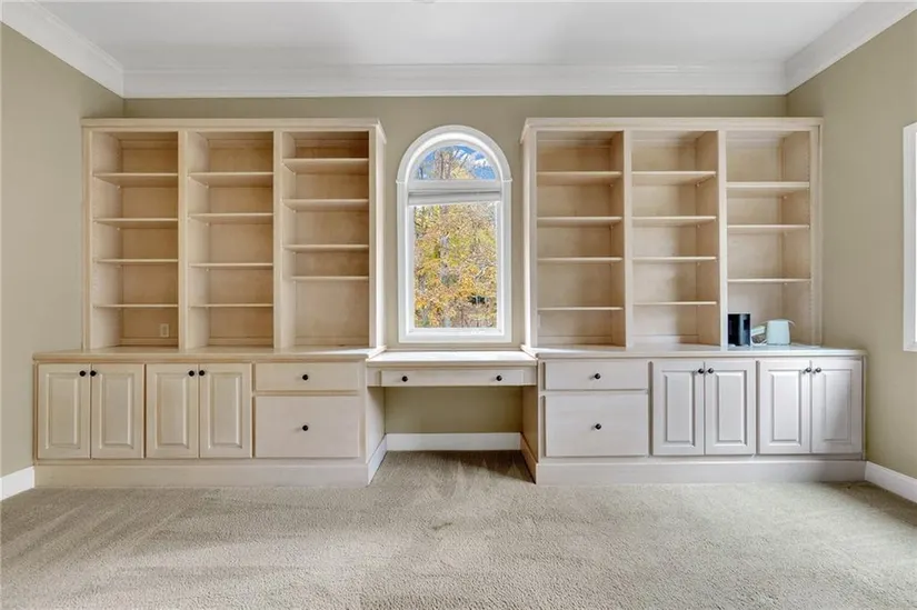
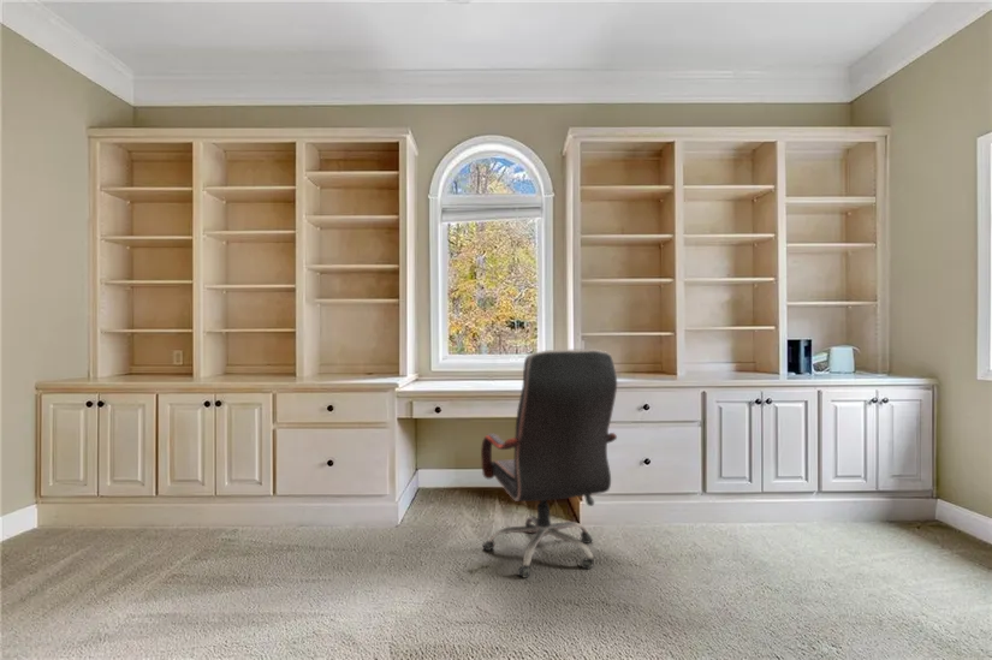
+ office chair (546, 451)
